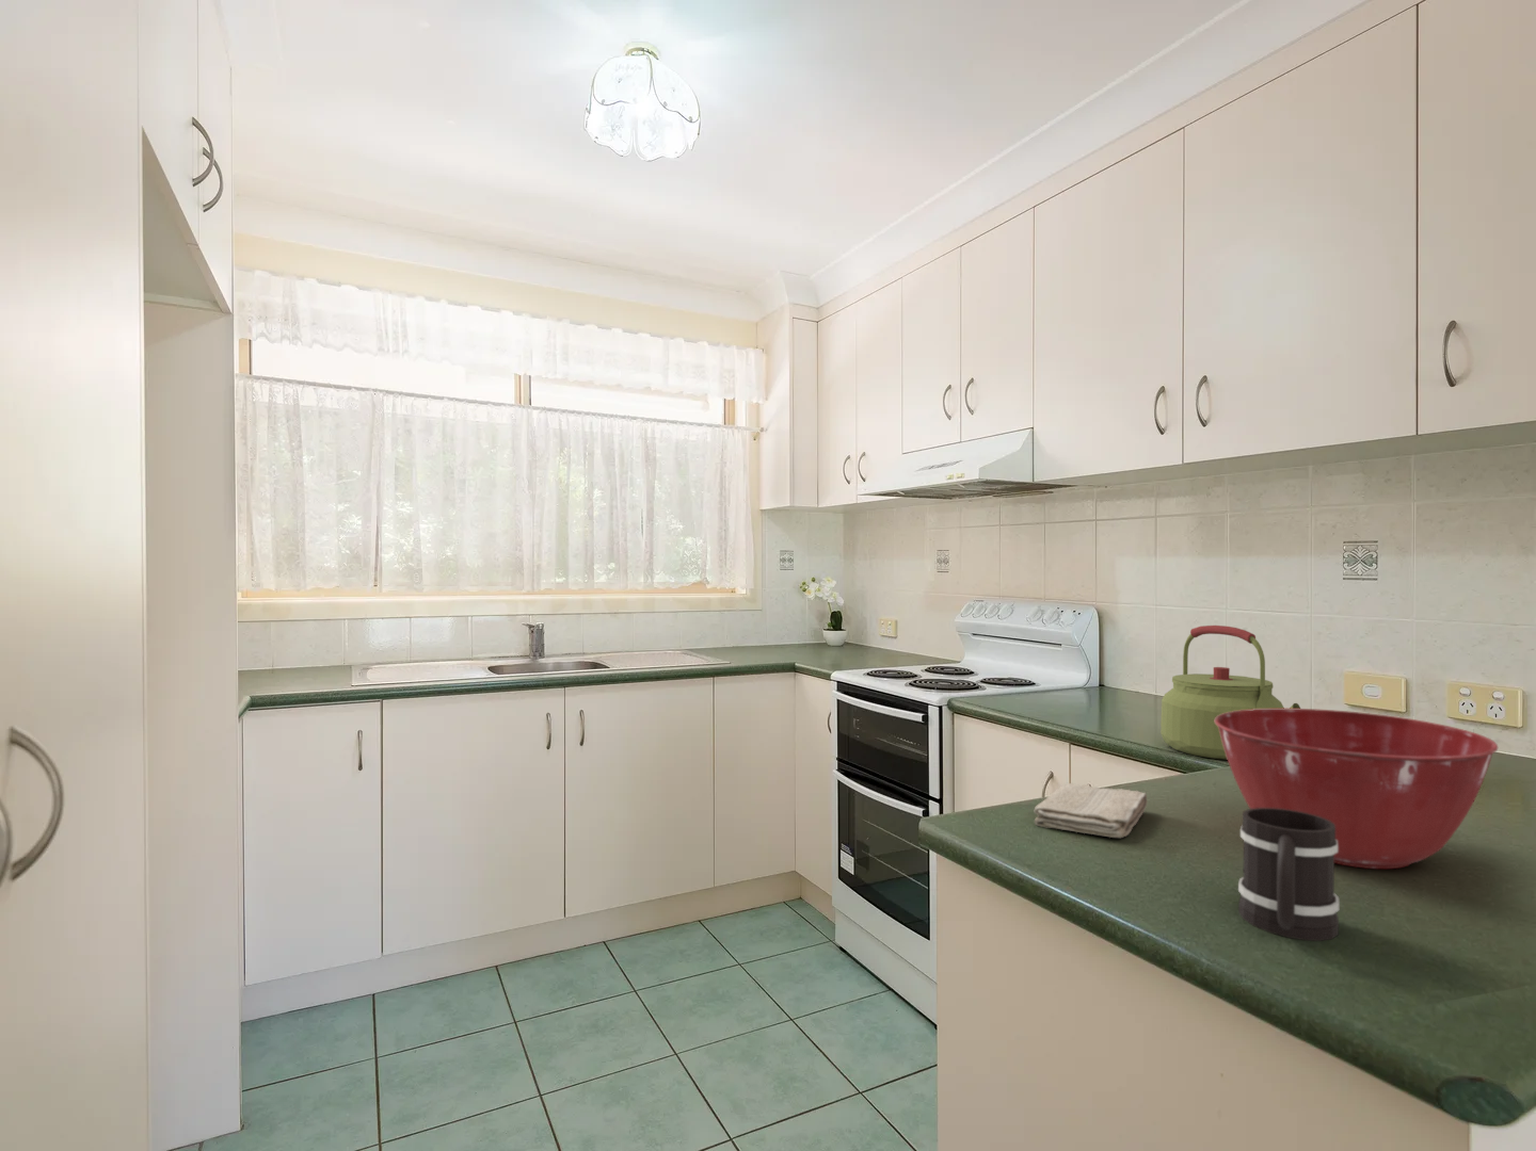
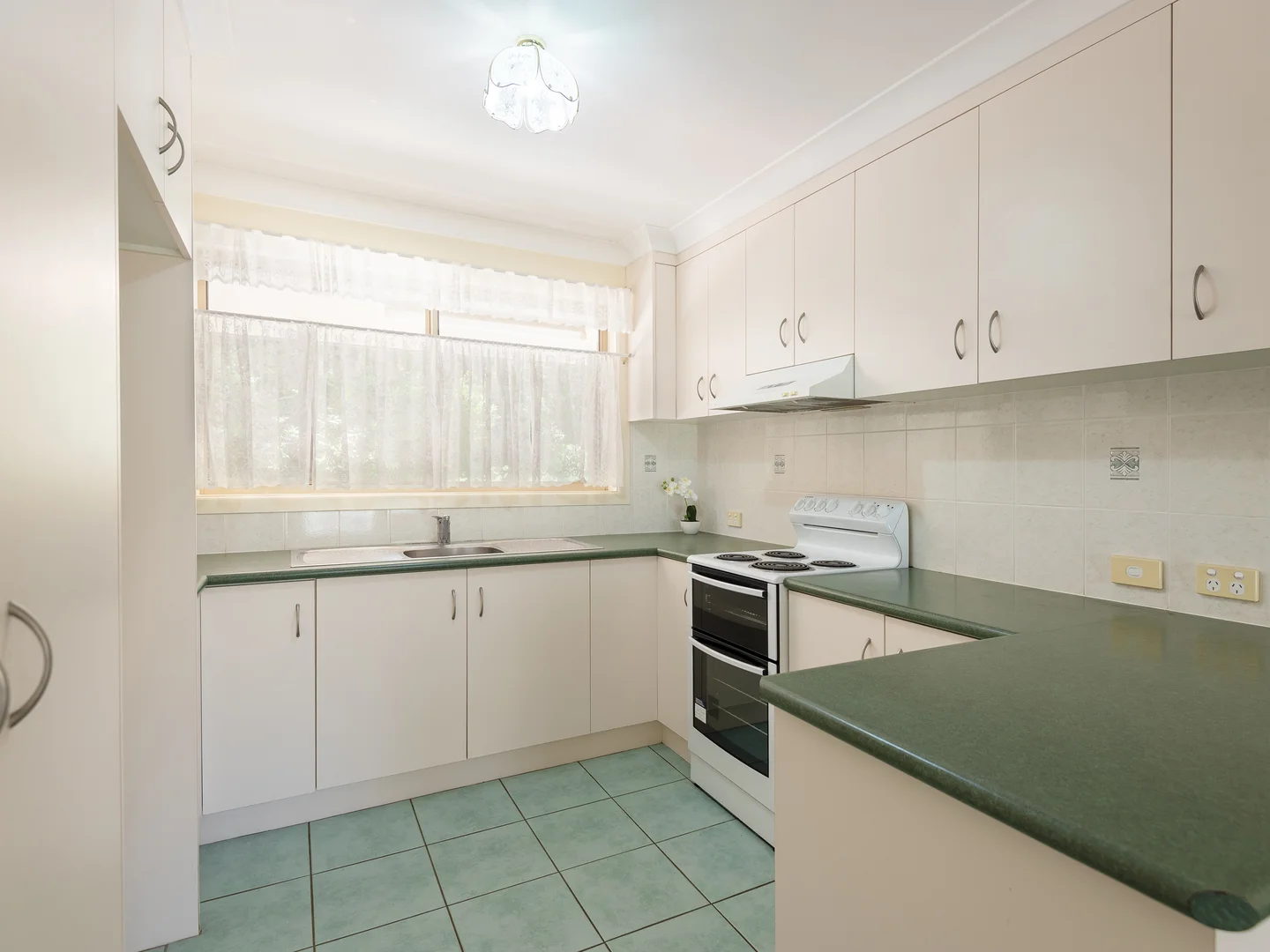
- mixing bowl (1342, 787)
- kettle (1234, 690)
- mug (1287, 875)
- washcloth (1091, 805)
